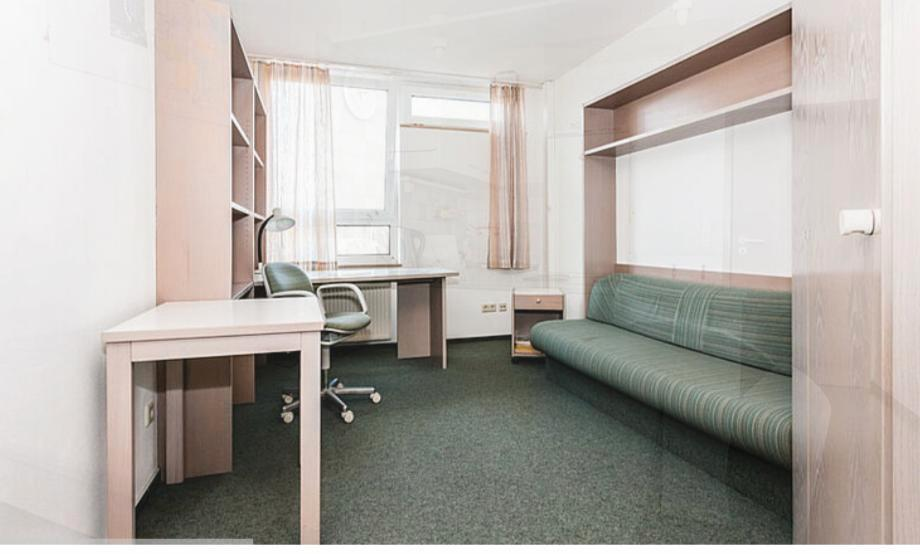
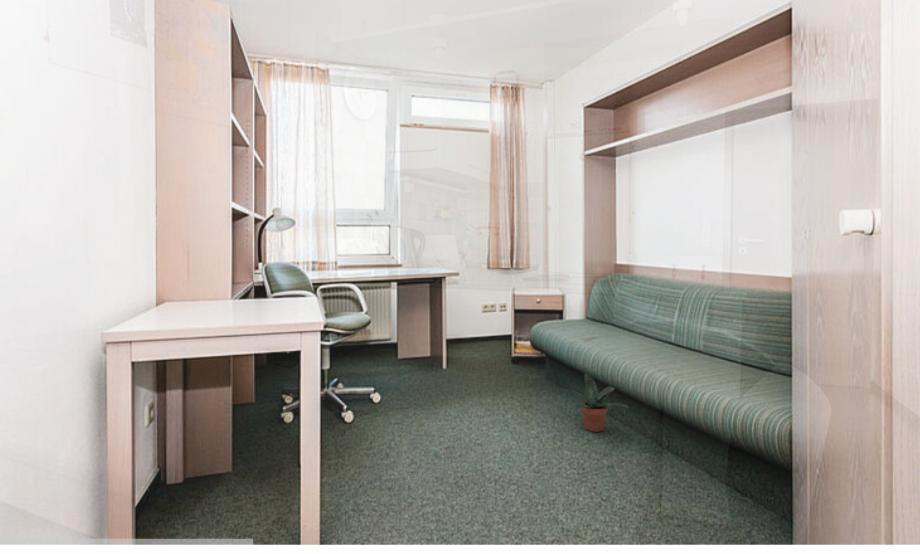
+ potted plant (594, 402)
